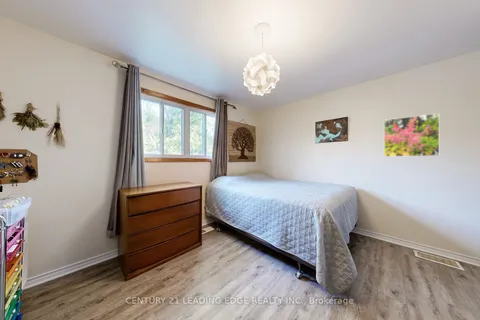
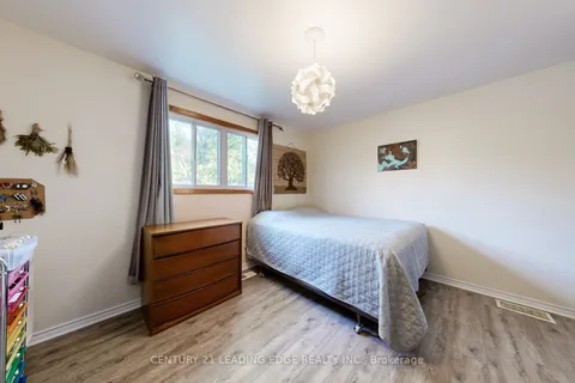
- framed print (409, 136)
